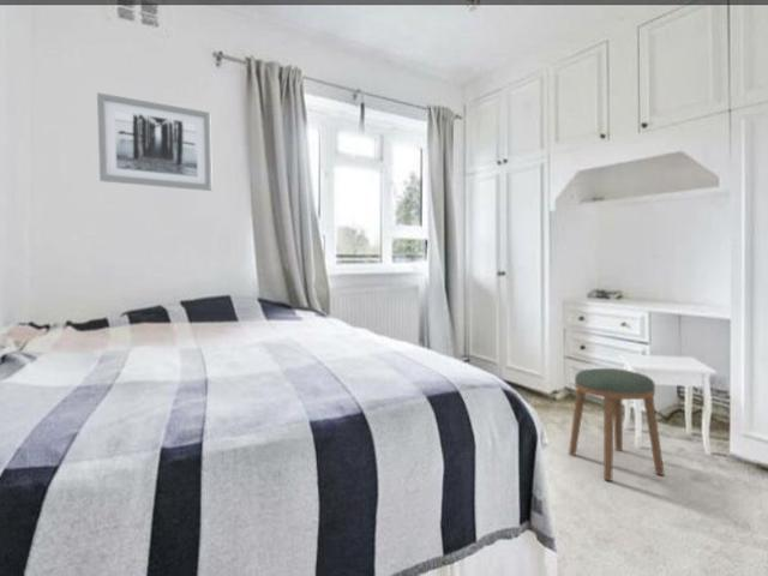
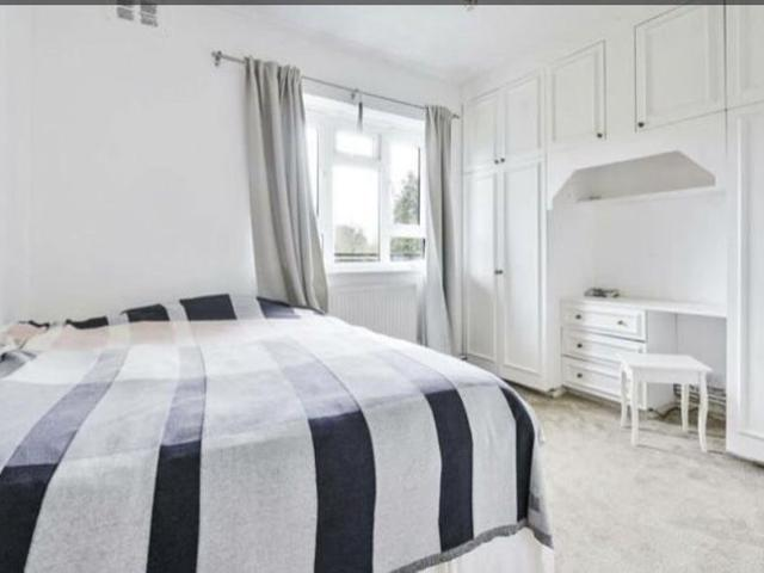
- stool (612, 418)
- wall art (157, 144)
